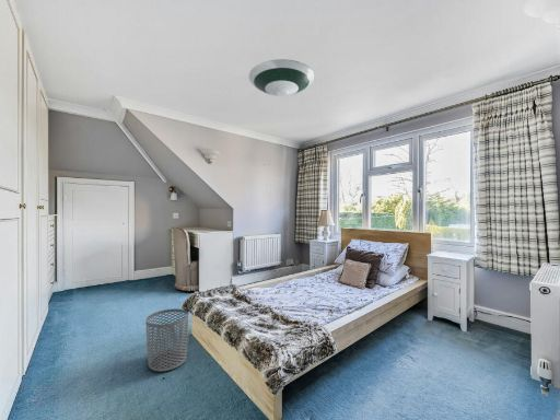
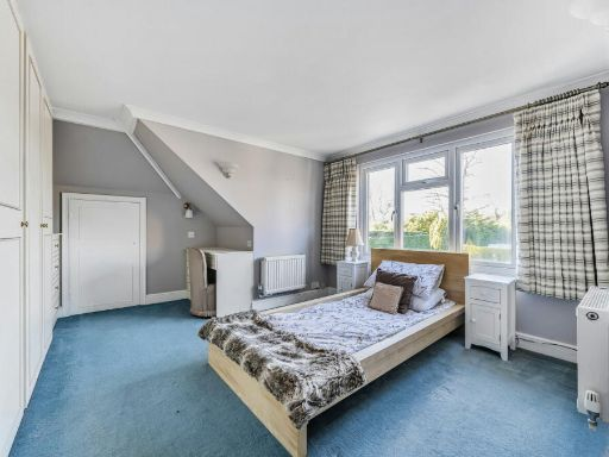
- waste bin (167, 338)
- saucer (281, 85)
